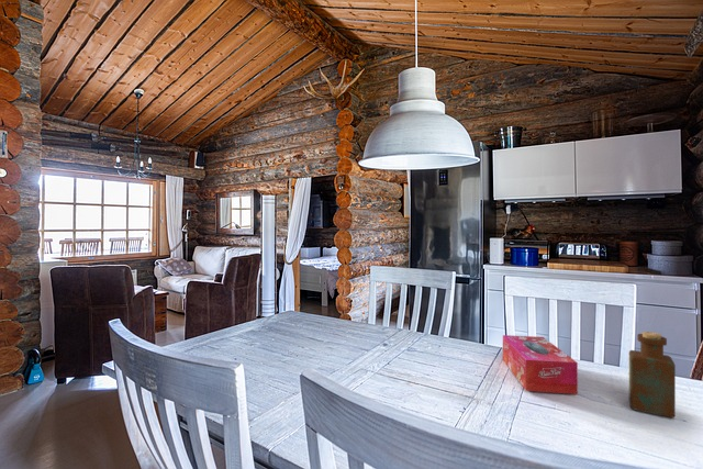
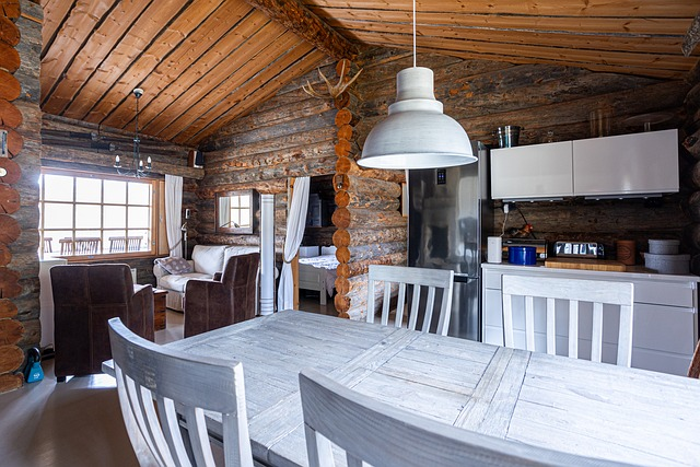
- bottle (650, 371)
- tissue box (535, 360)
